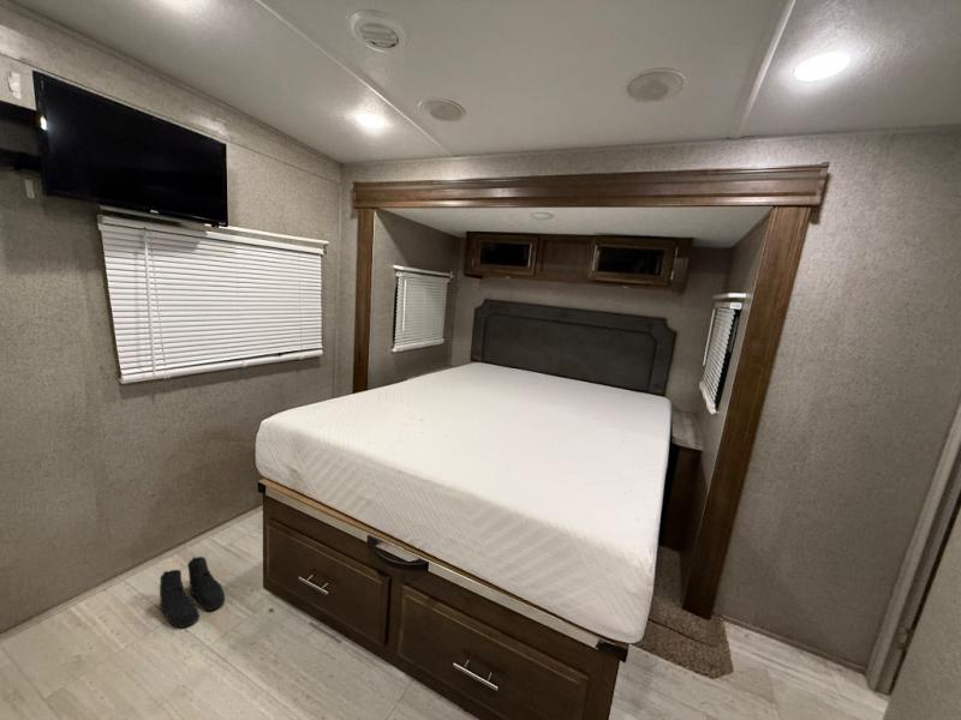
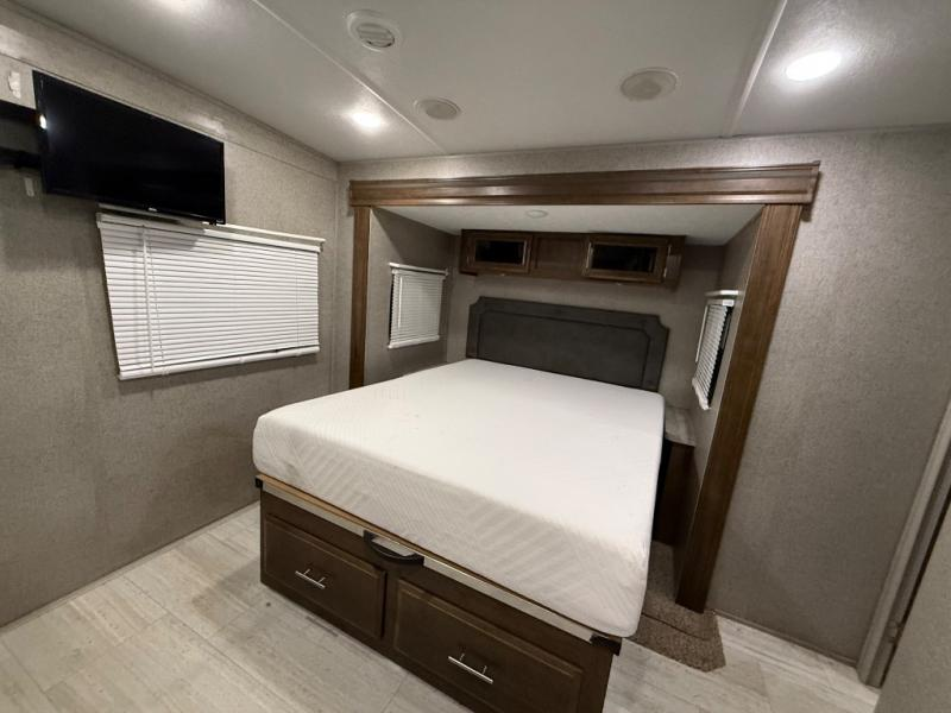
- boots (191, 587)
